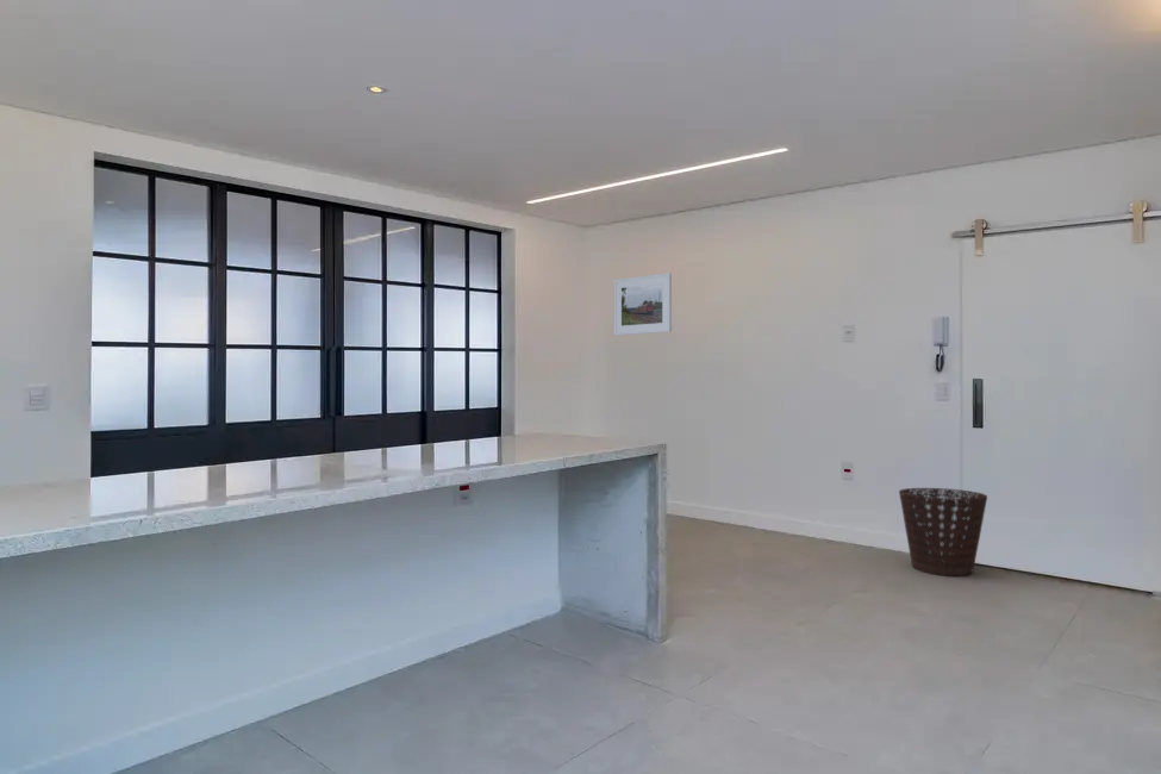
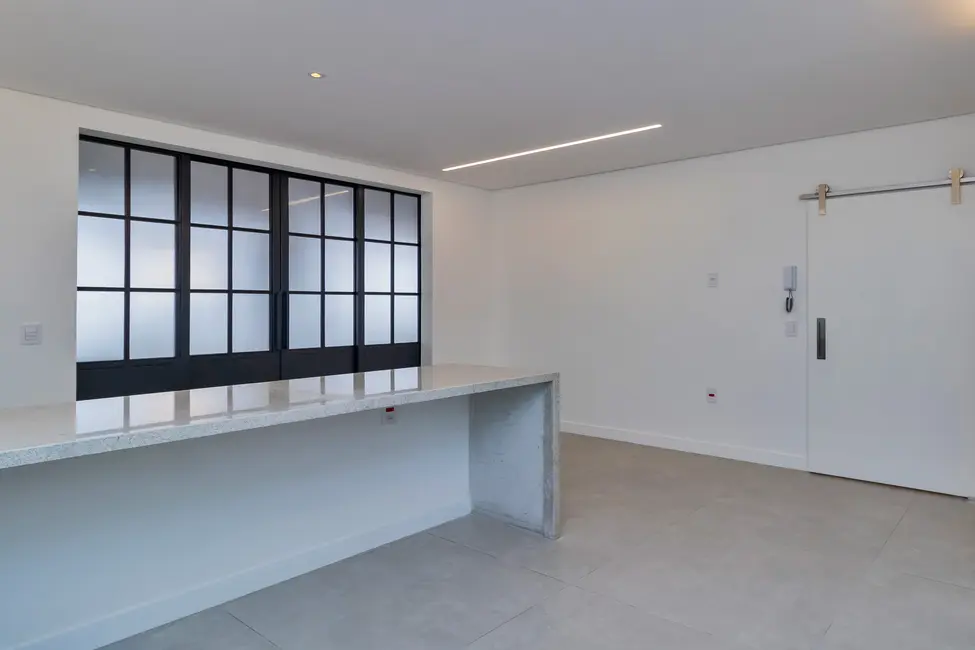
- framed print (642, 305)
- basket (942, 530)
